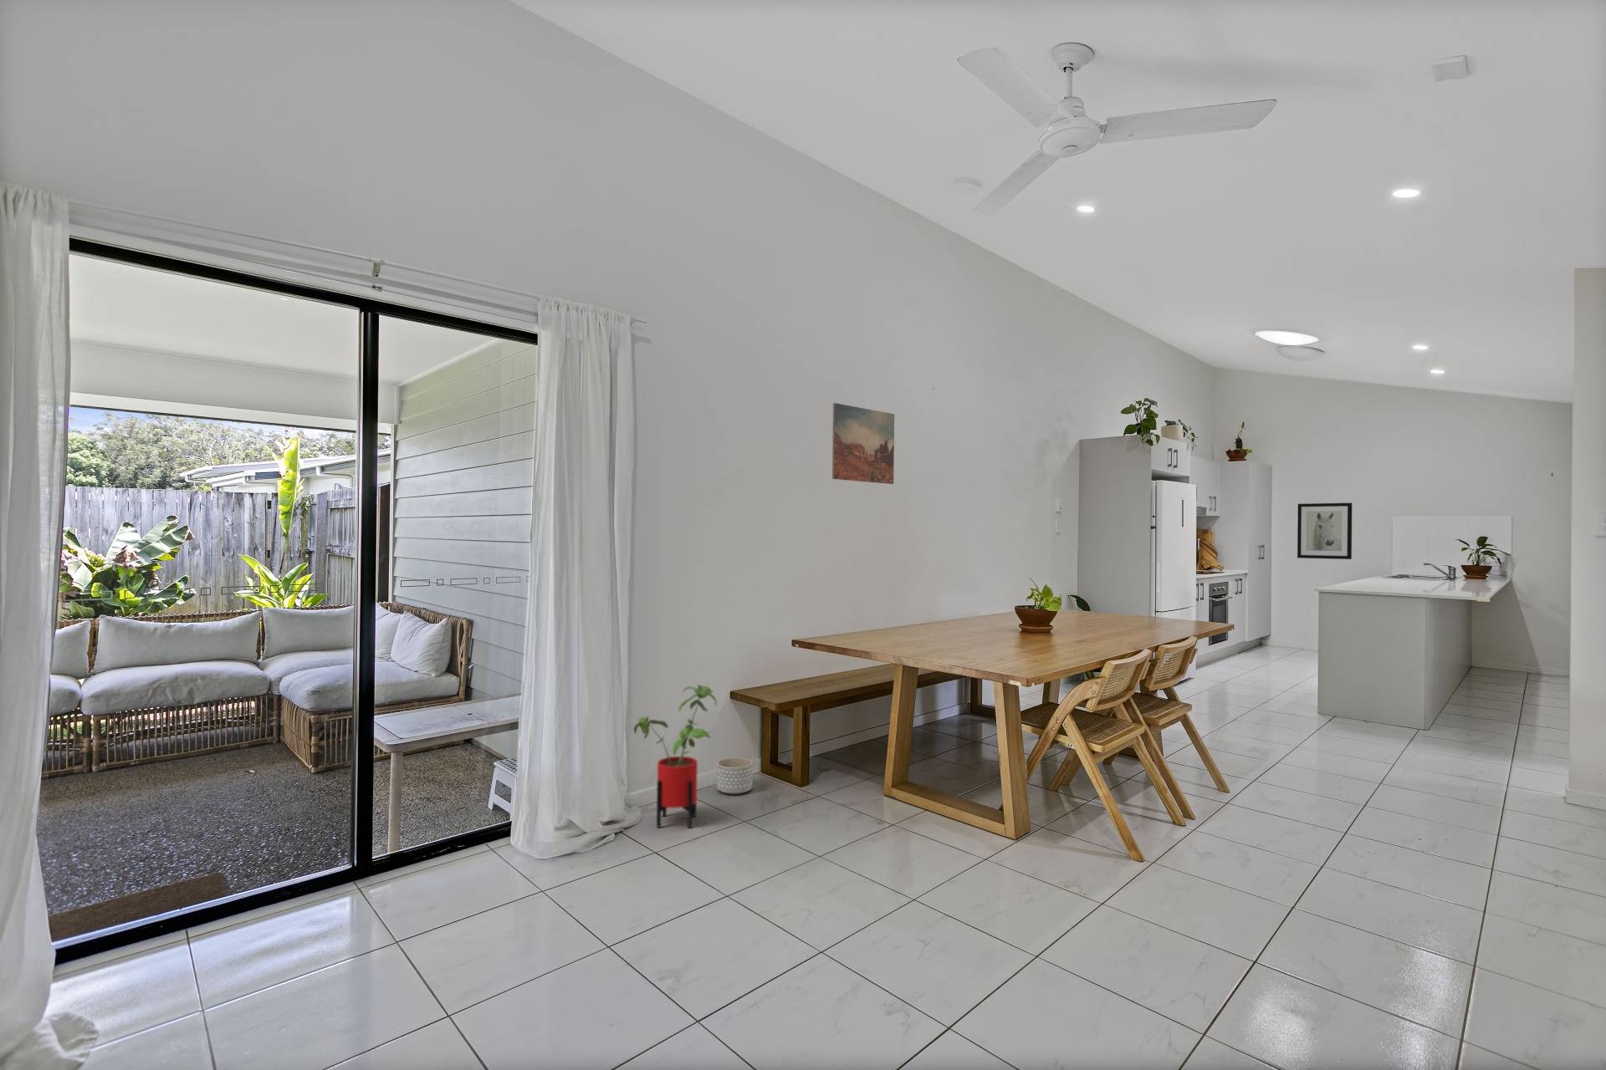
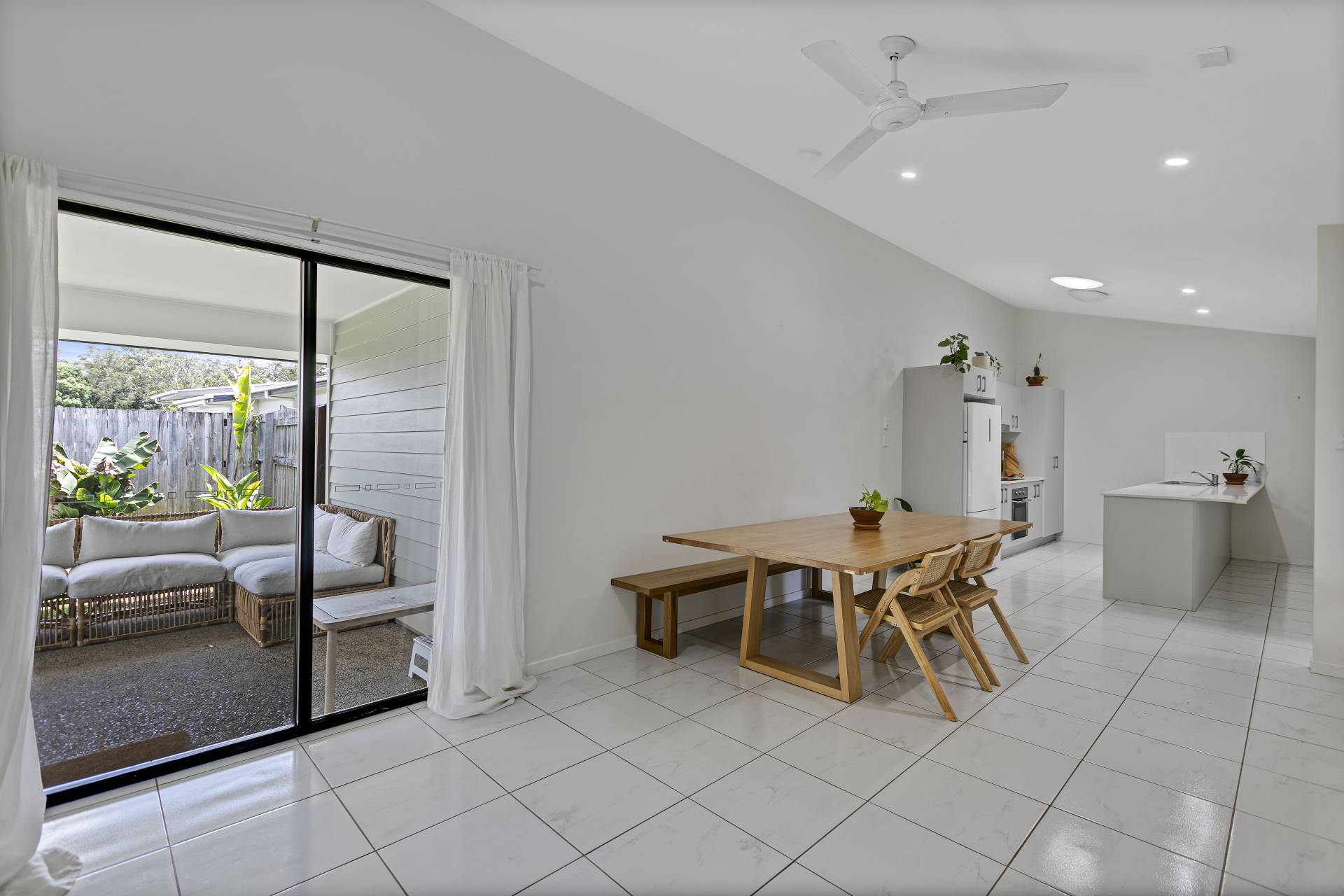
- wall art (864, 444)
- house plant (682, 754)
- wall art (1324, 530)
- planter (735, 776)
